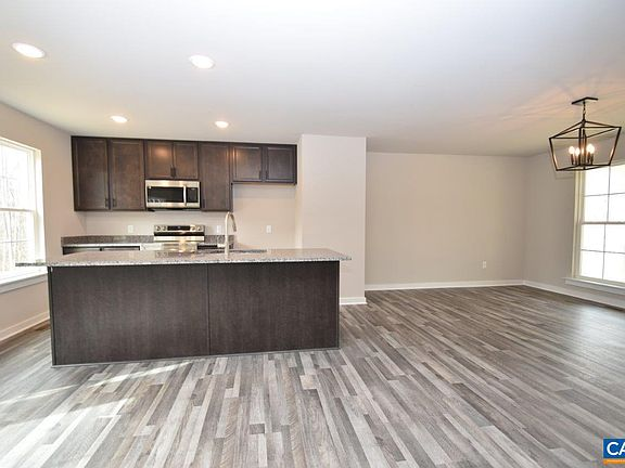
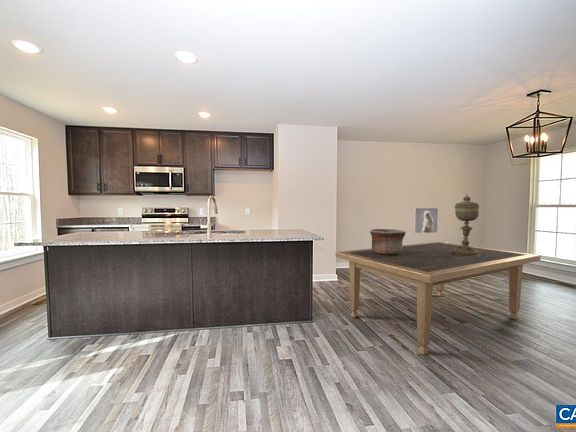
+ decorative urn (465, 223)
+ dining table (433, 285)
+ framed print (426, 220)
+ ceramic pot (387, 241)
